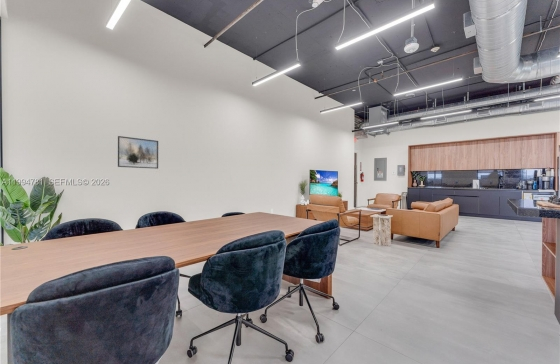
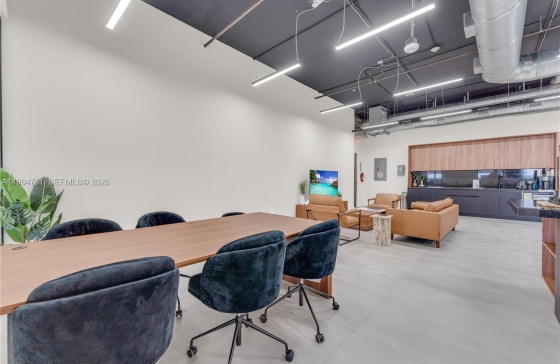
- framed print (139, 153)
